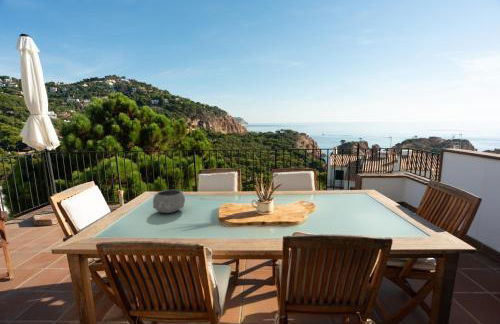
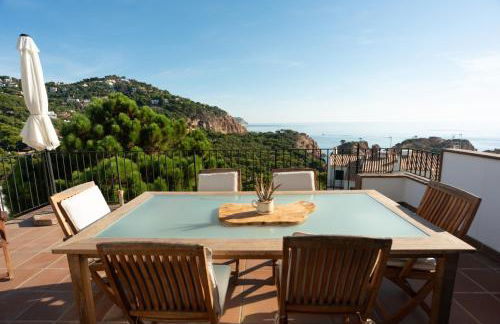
- bowl (169, 201)
